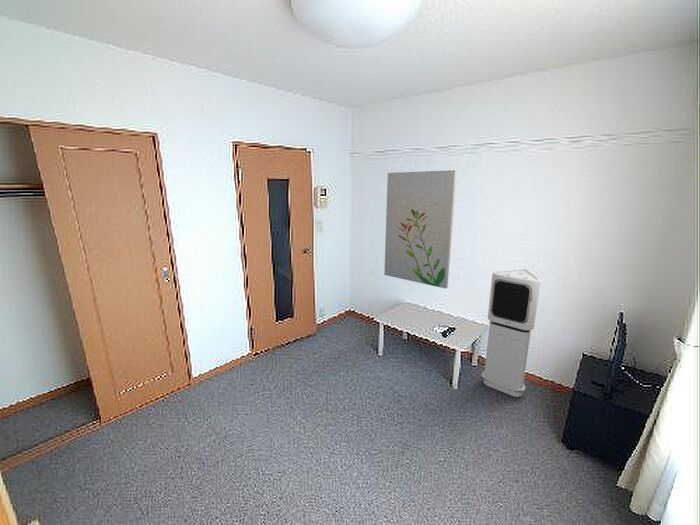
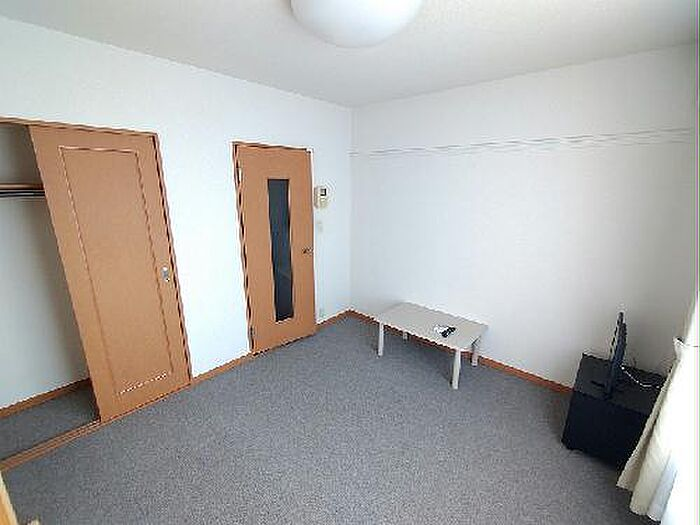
- wall art (416, 228)
- air purifier (512, 330)
